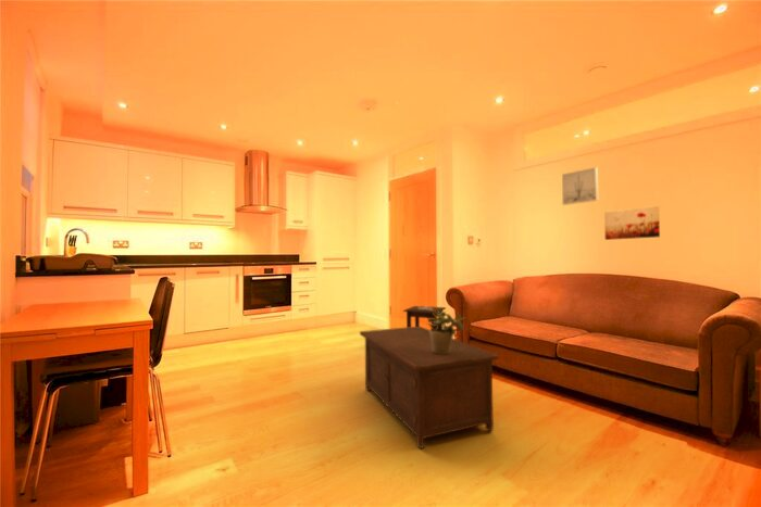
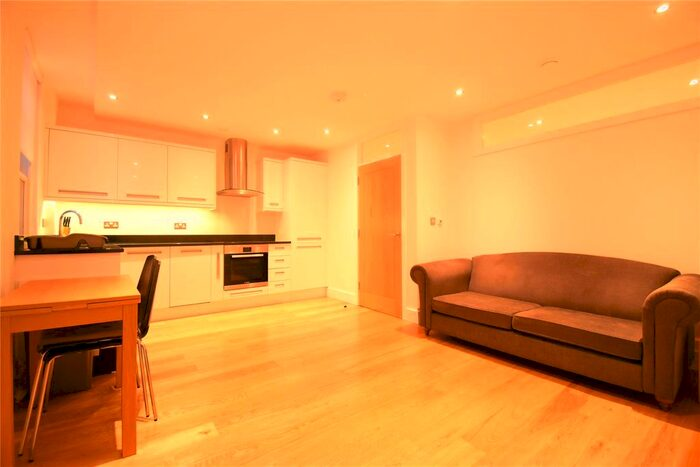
- potted plant (445, 330)
- wall art (579, 187)
- side table (419, 326)
- cabinet (419, 375)
- wall art (631, 224)
